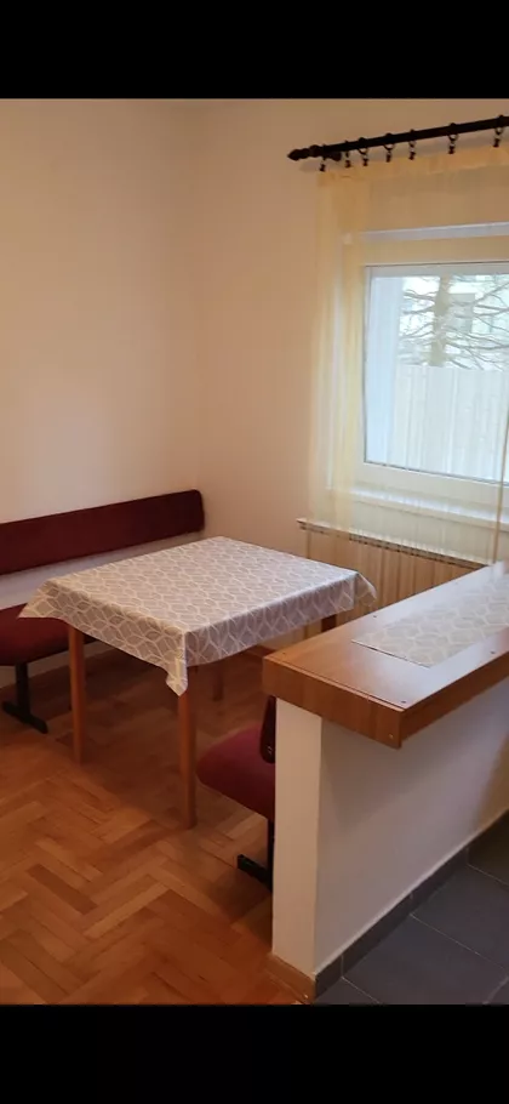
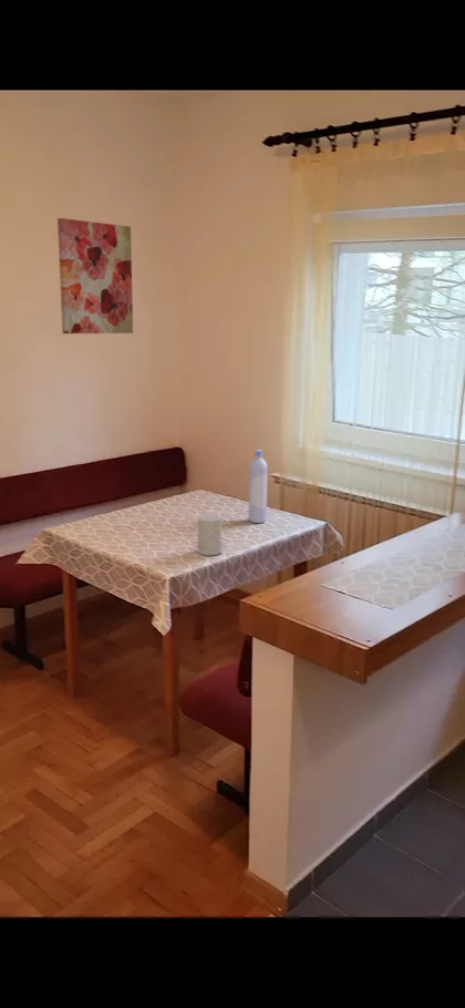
+ cup (209, 534)
+ wall art (96, 278)
+ bottle (258, 485)
